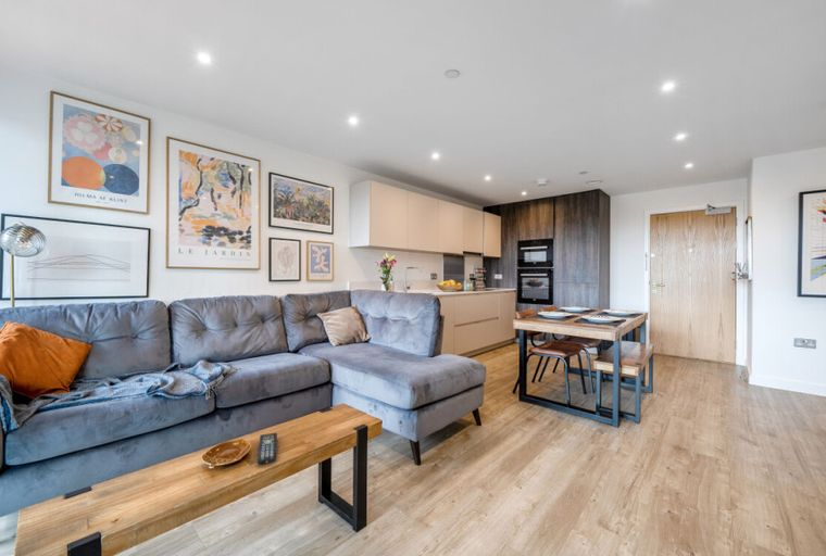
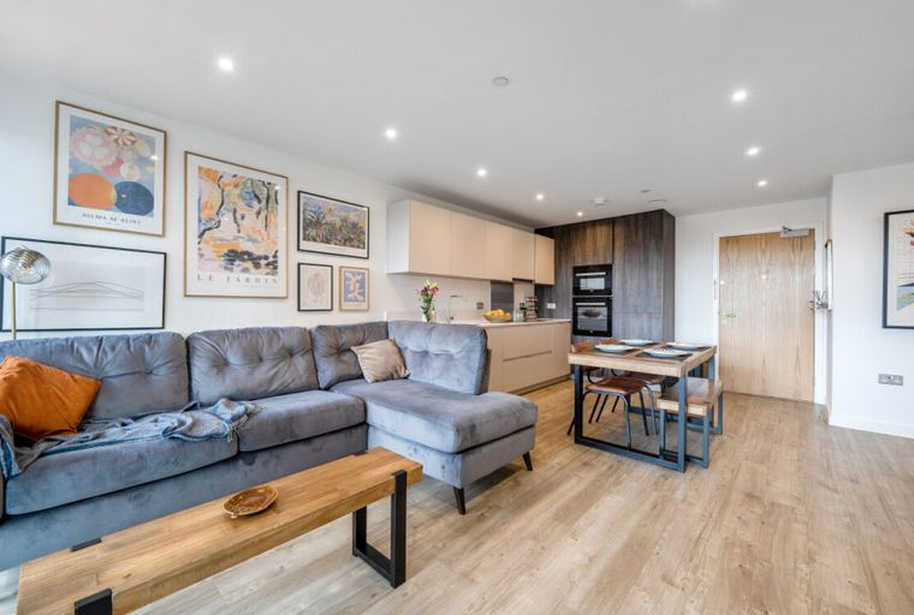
- remote control (267, 446)
